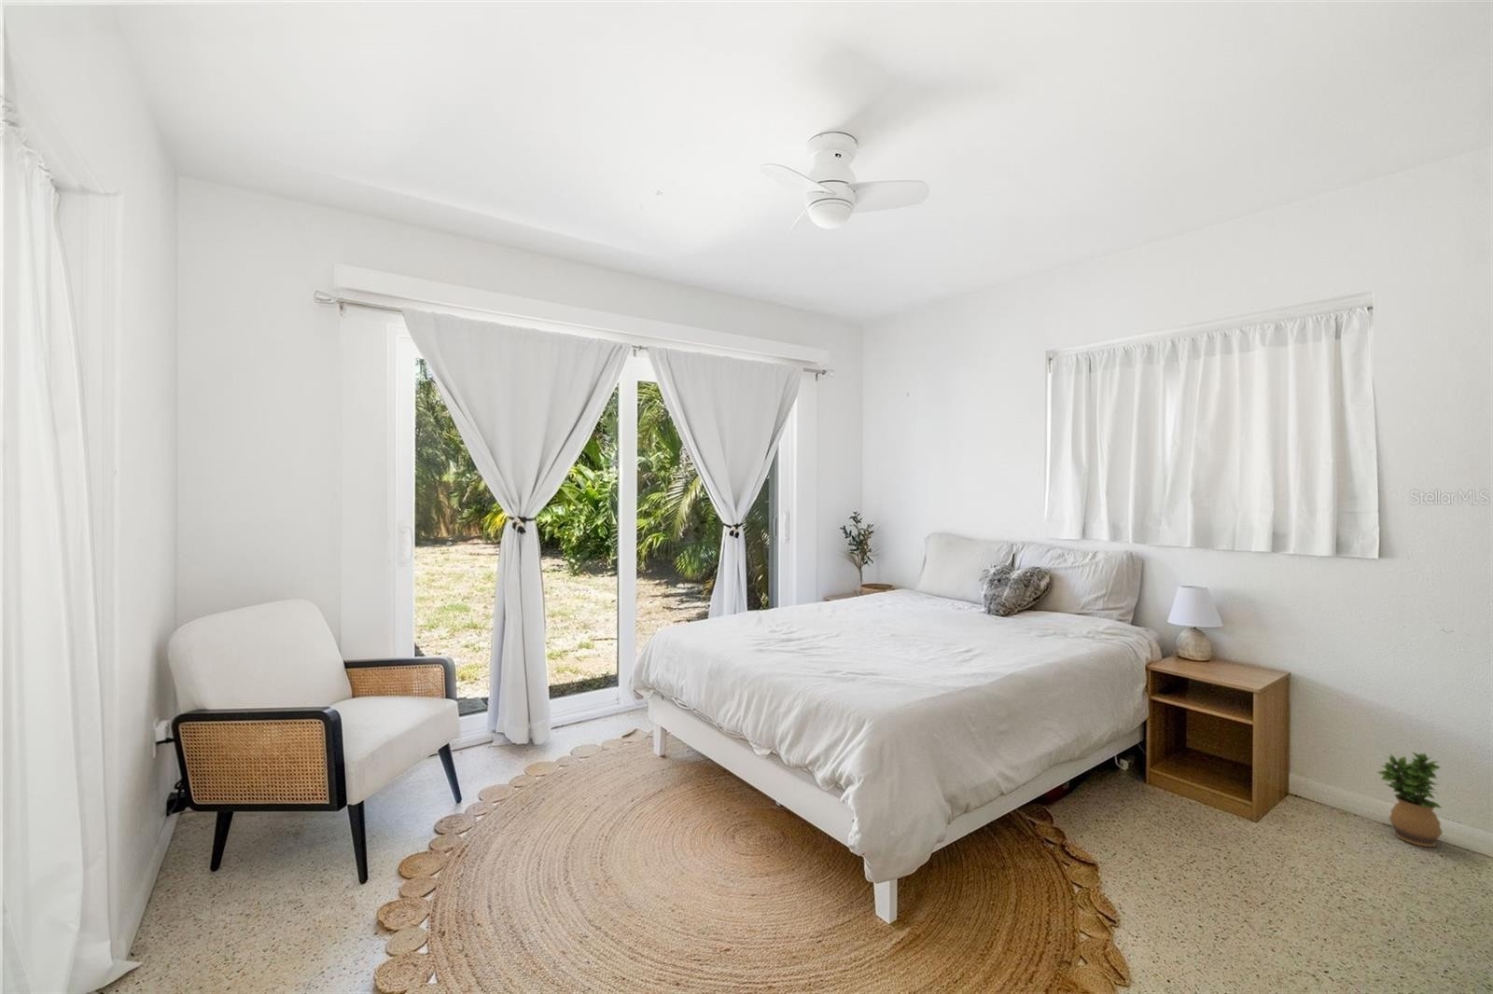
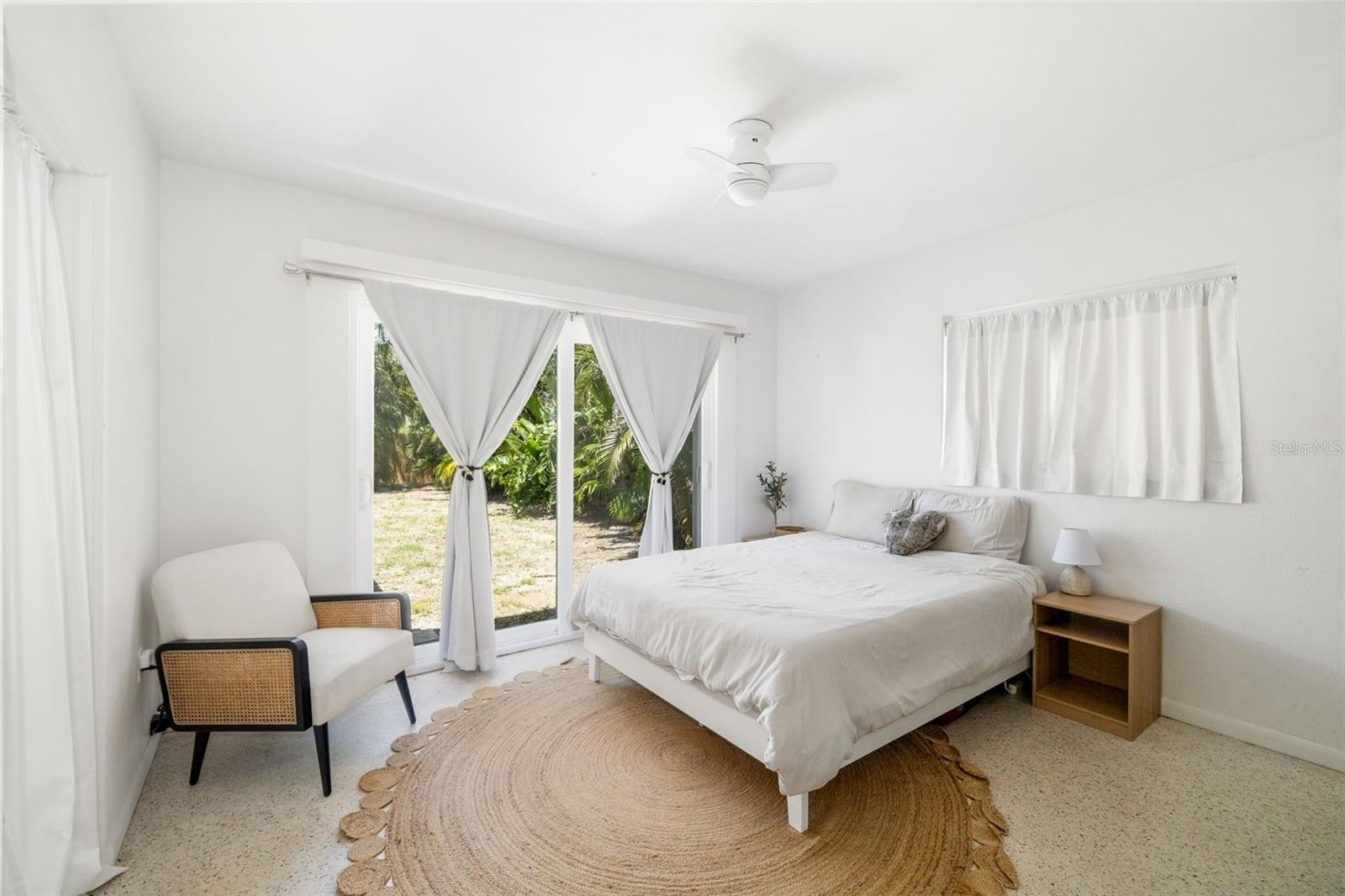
- potted plant (1410, 792)
